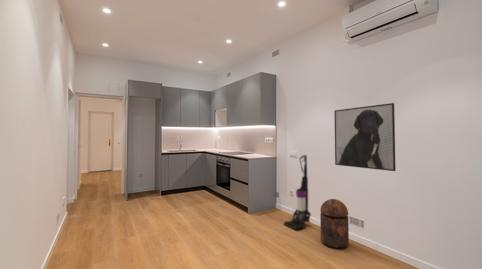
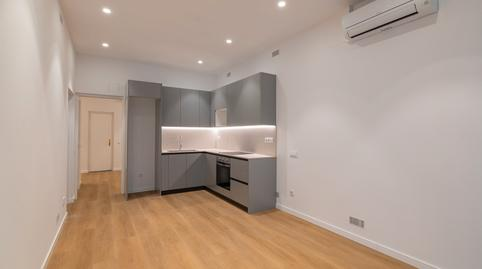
- trash can (334, 221)
- vacuum cleaner (299, 189)
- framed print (361, 137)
